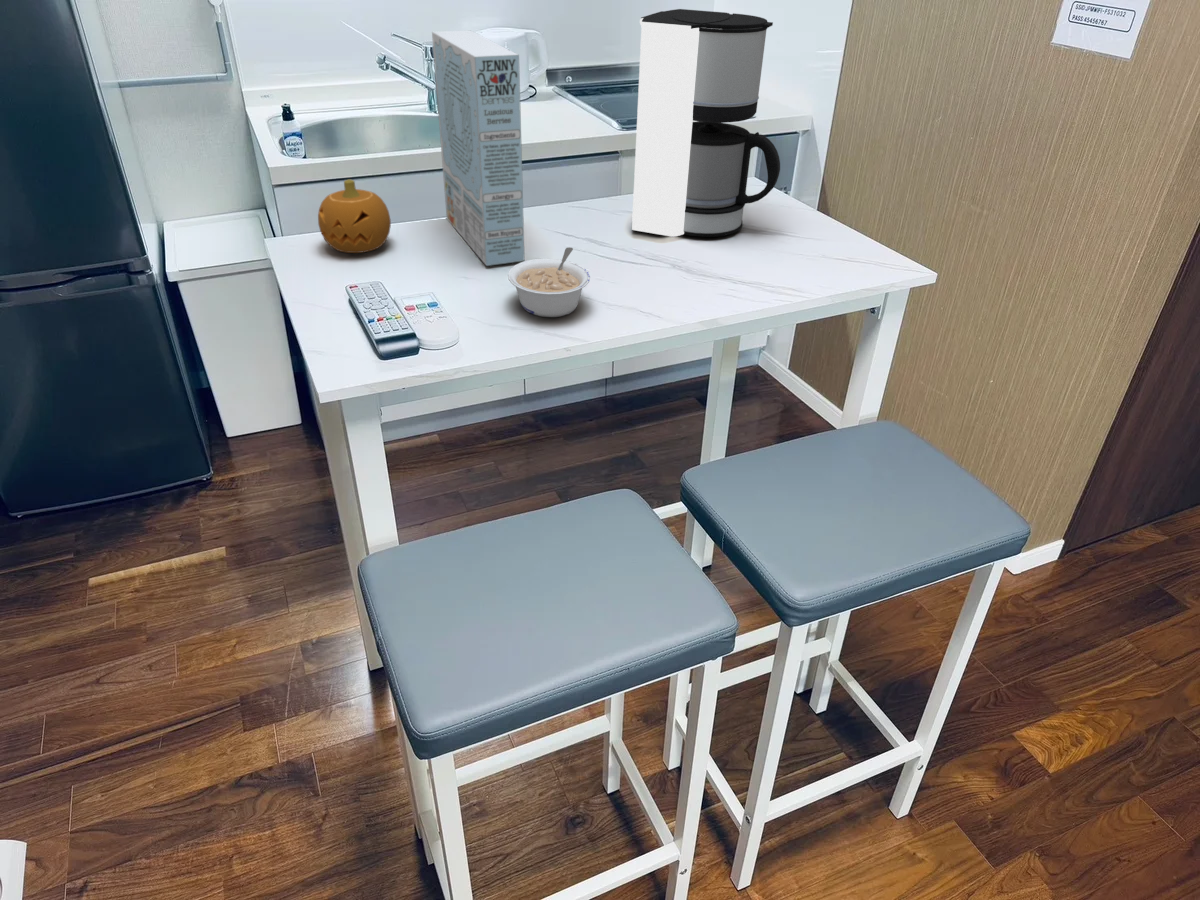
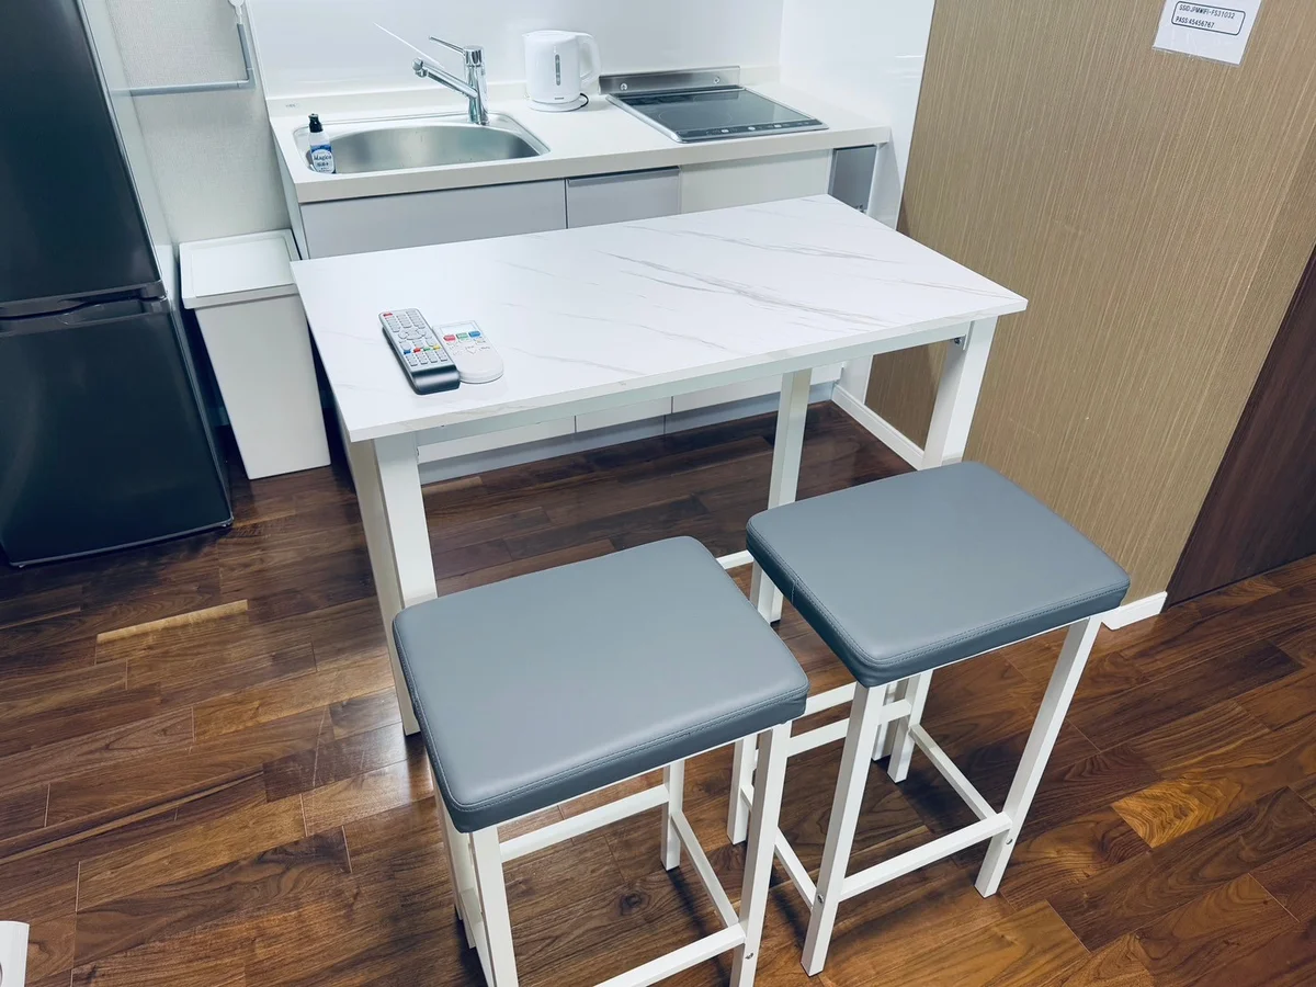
- legume (548, 285)
- cereal box (478, 146)
- coffee maker (712, 128)
- fruit (353, 213)
